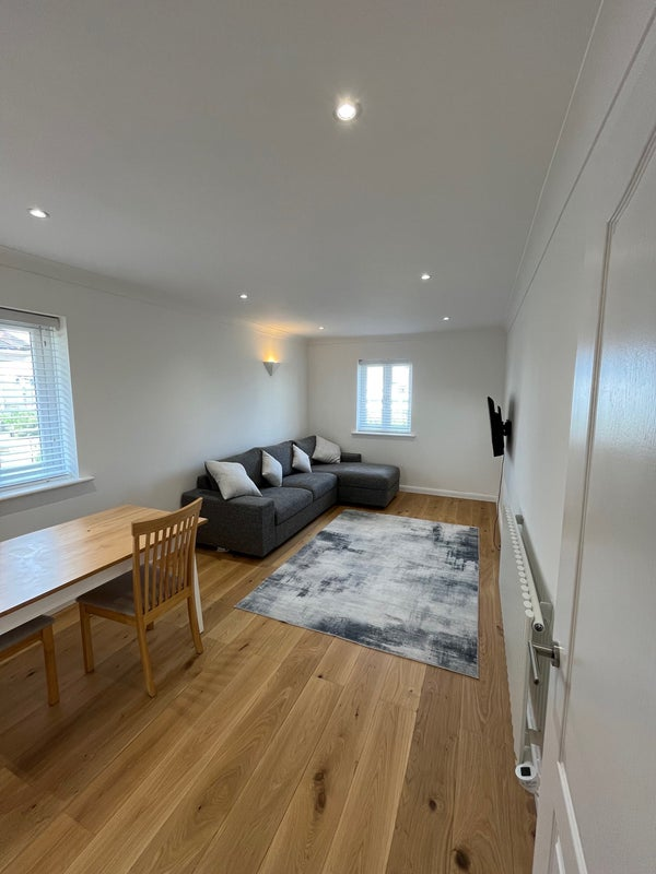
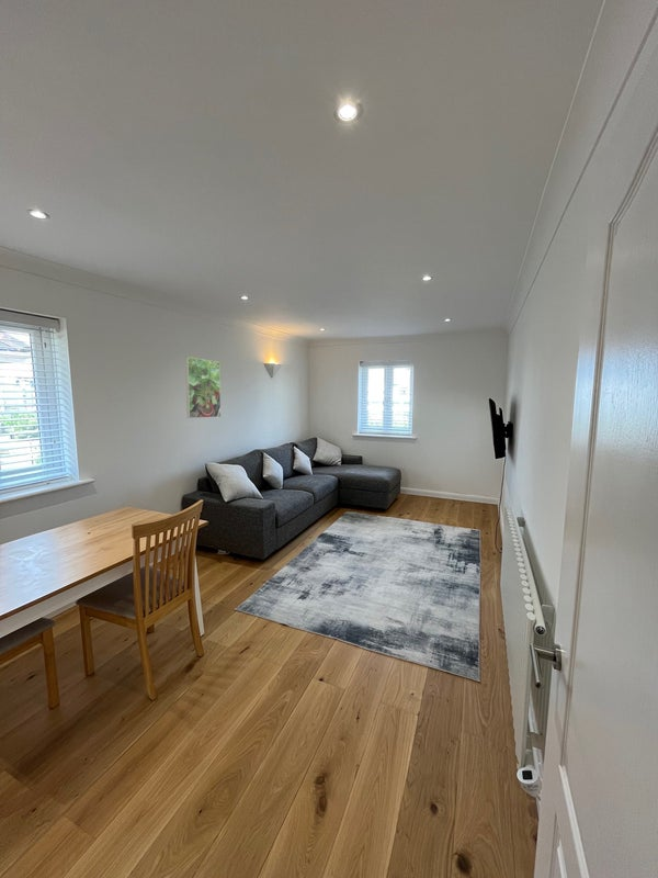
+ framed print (204, 389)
